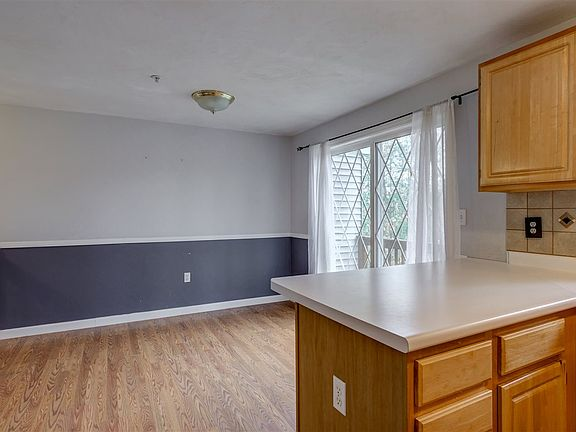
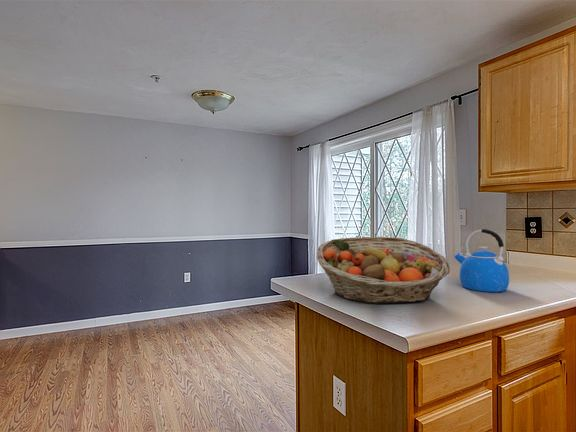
+ fruit basket (380, 266)
+ kettle (478, 257)
